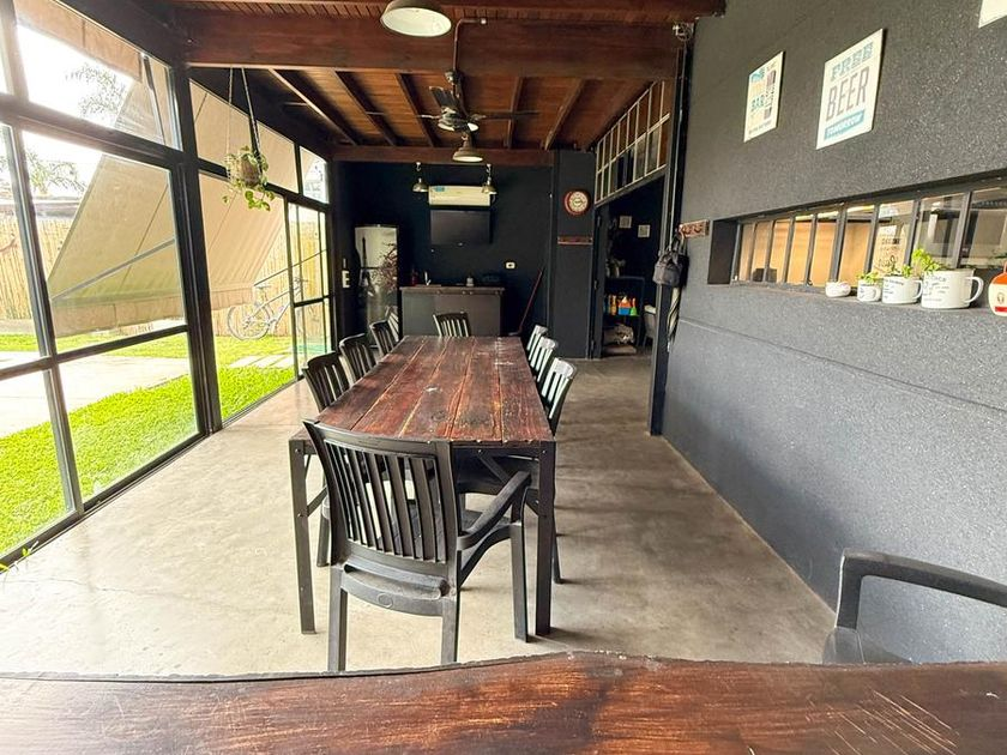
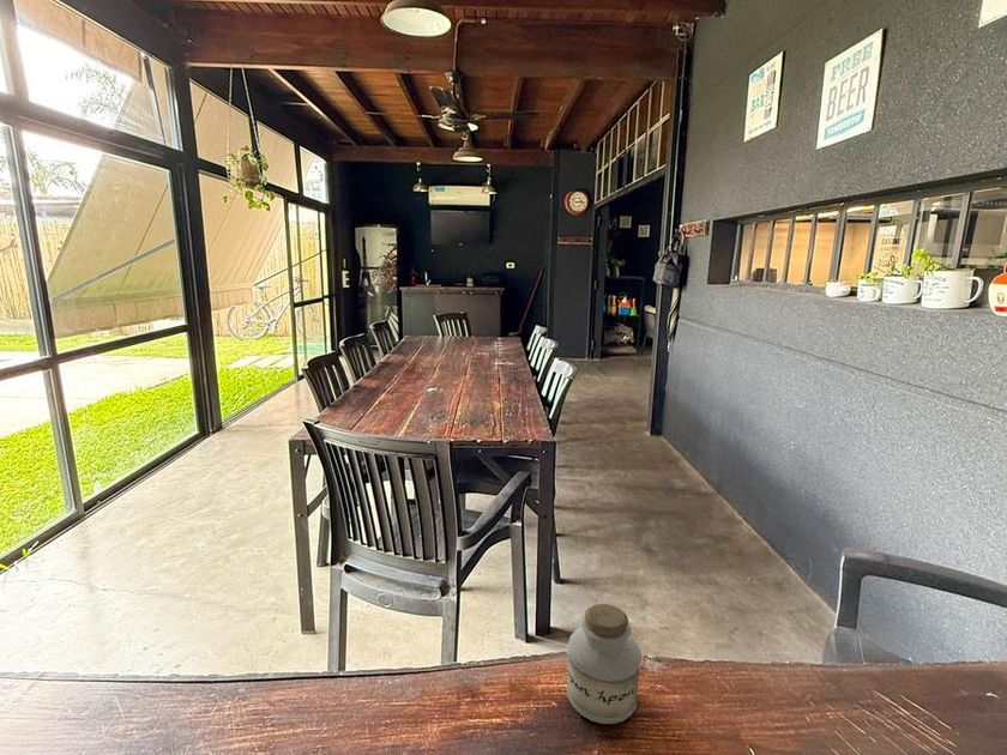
+ jar (603, 656)
